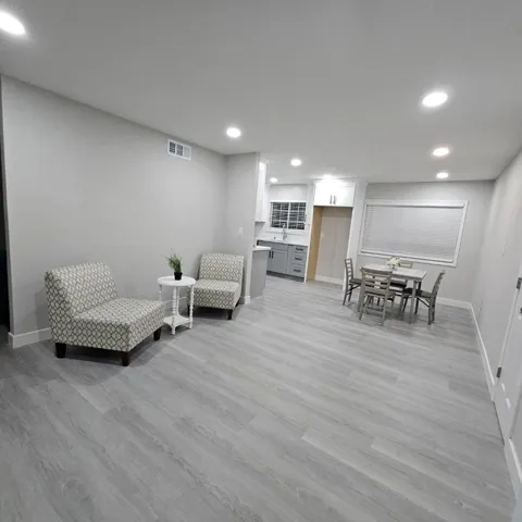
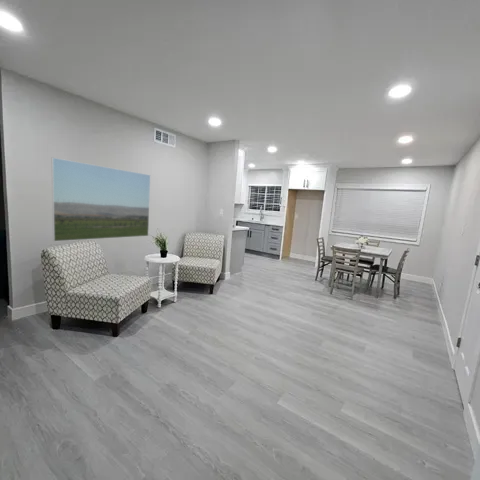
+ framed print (108, 203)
